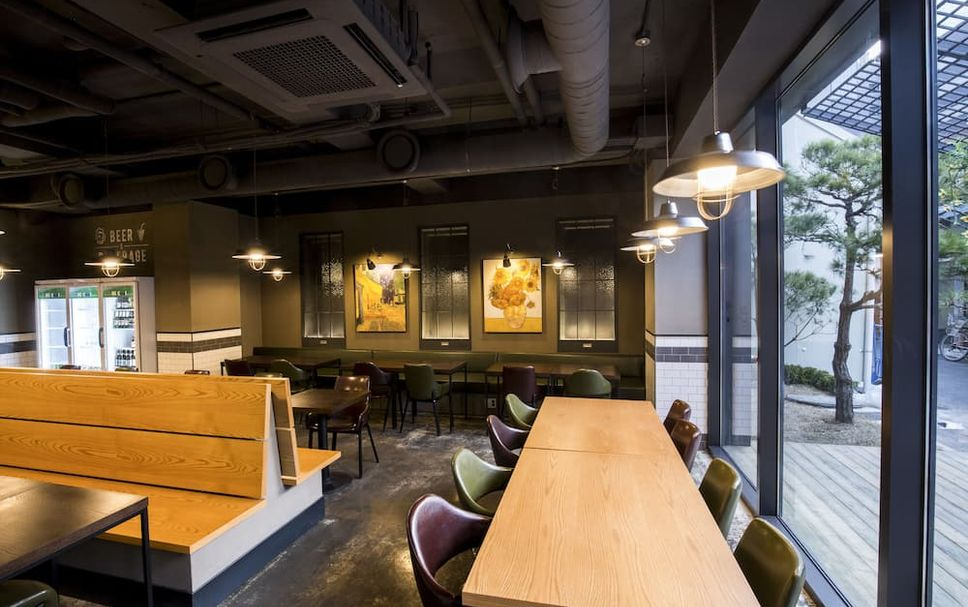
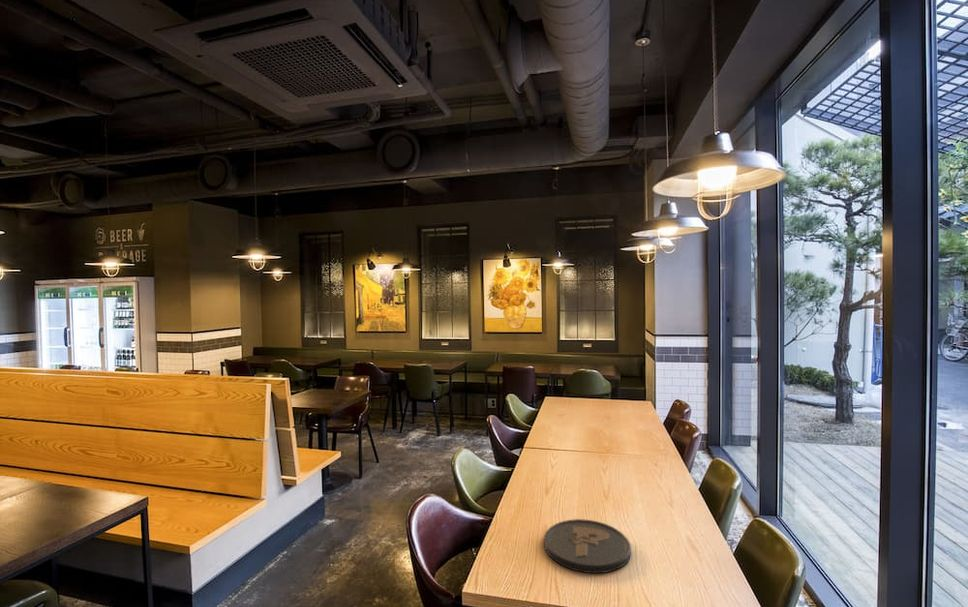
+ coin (586, 543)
